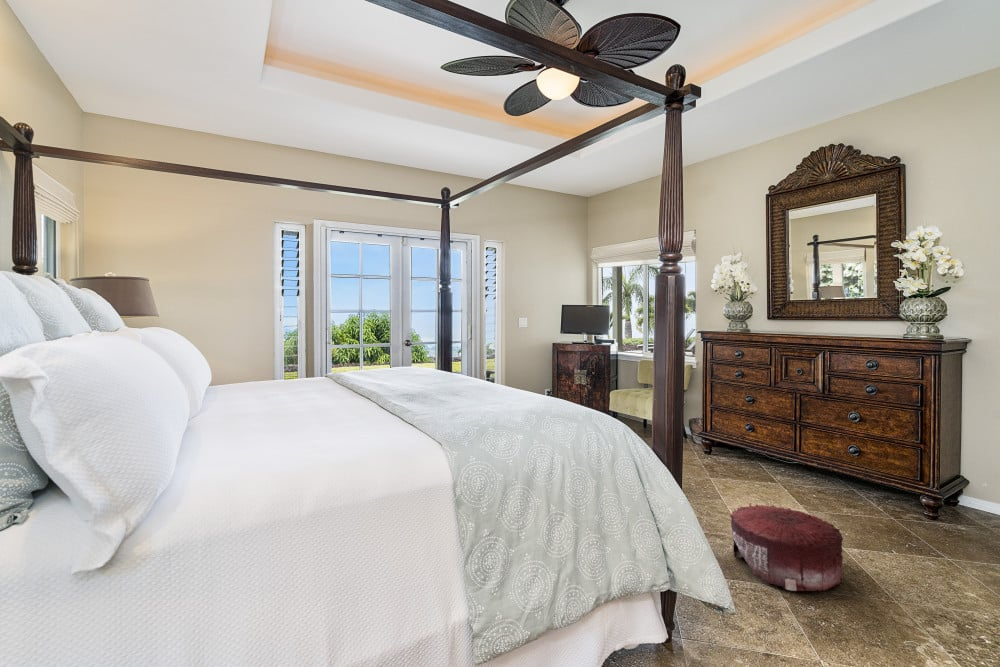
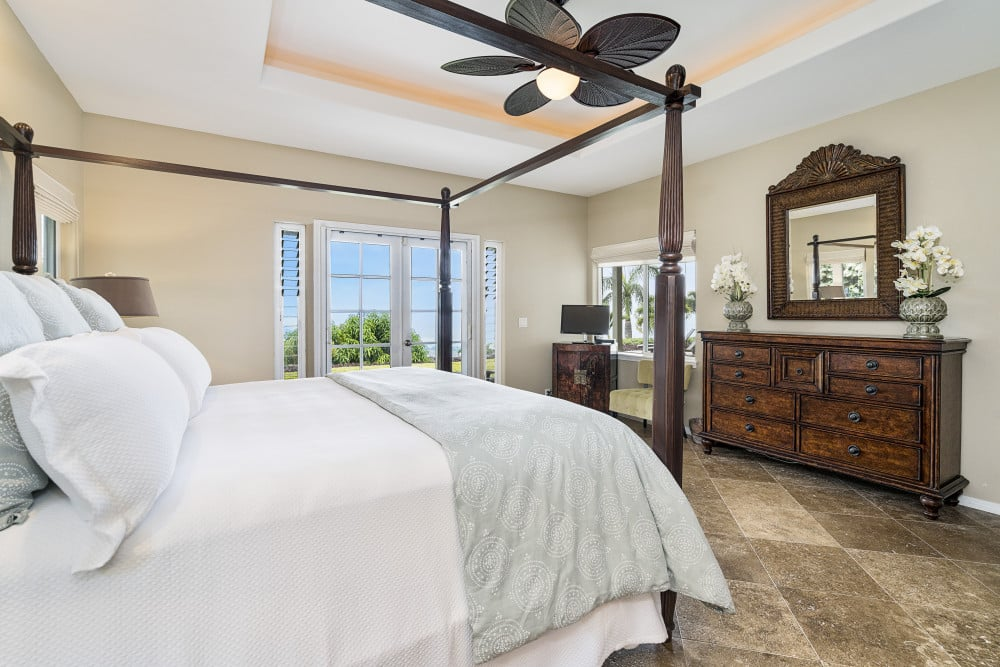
- pouf (782, 541)
